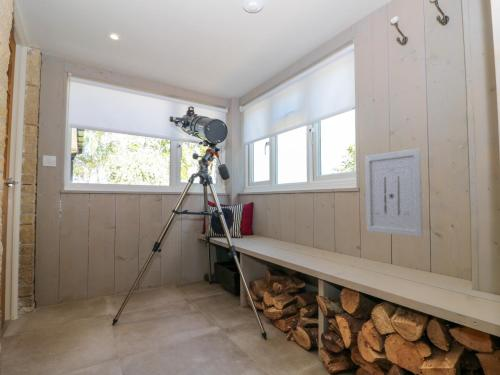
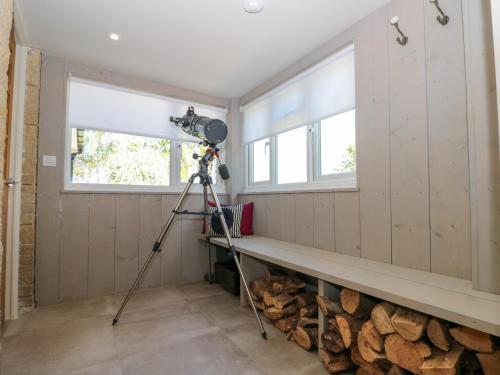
- wall art (391, 193)
